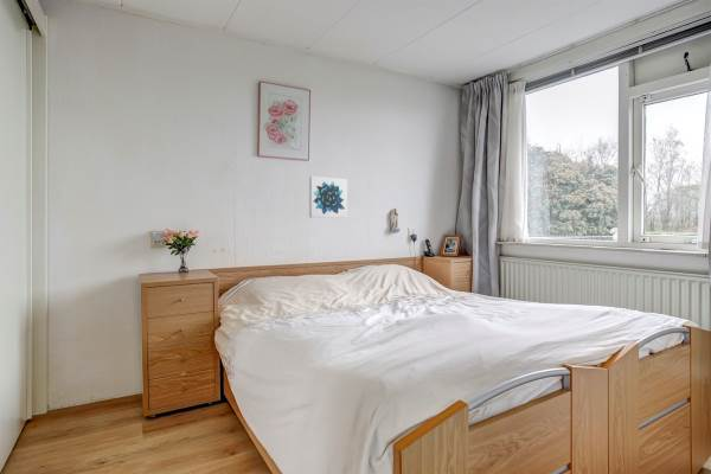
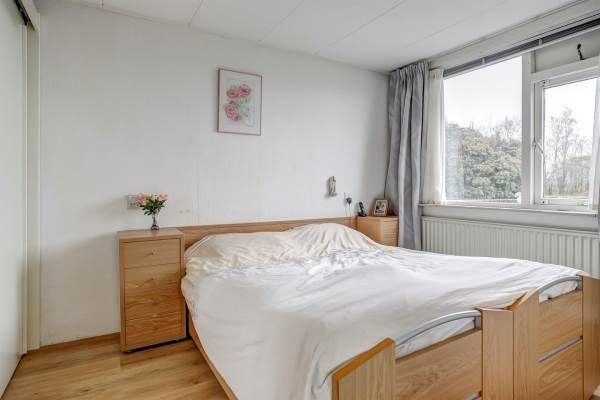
- wall art (328, 197)
